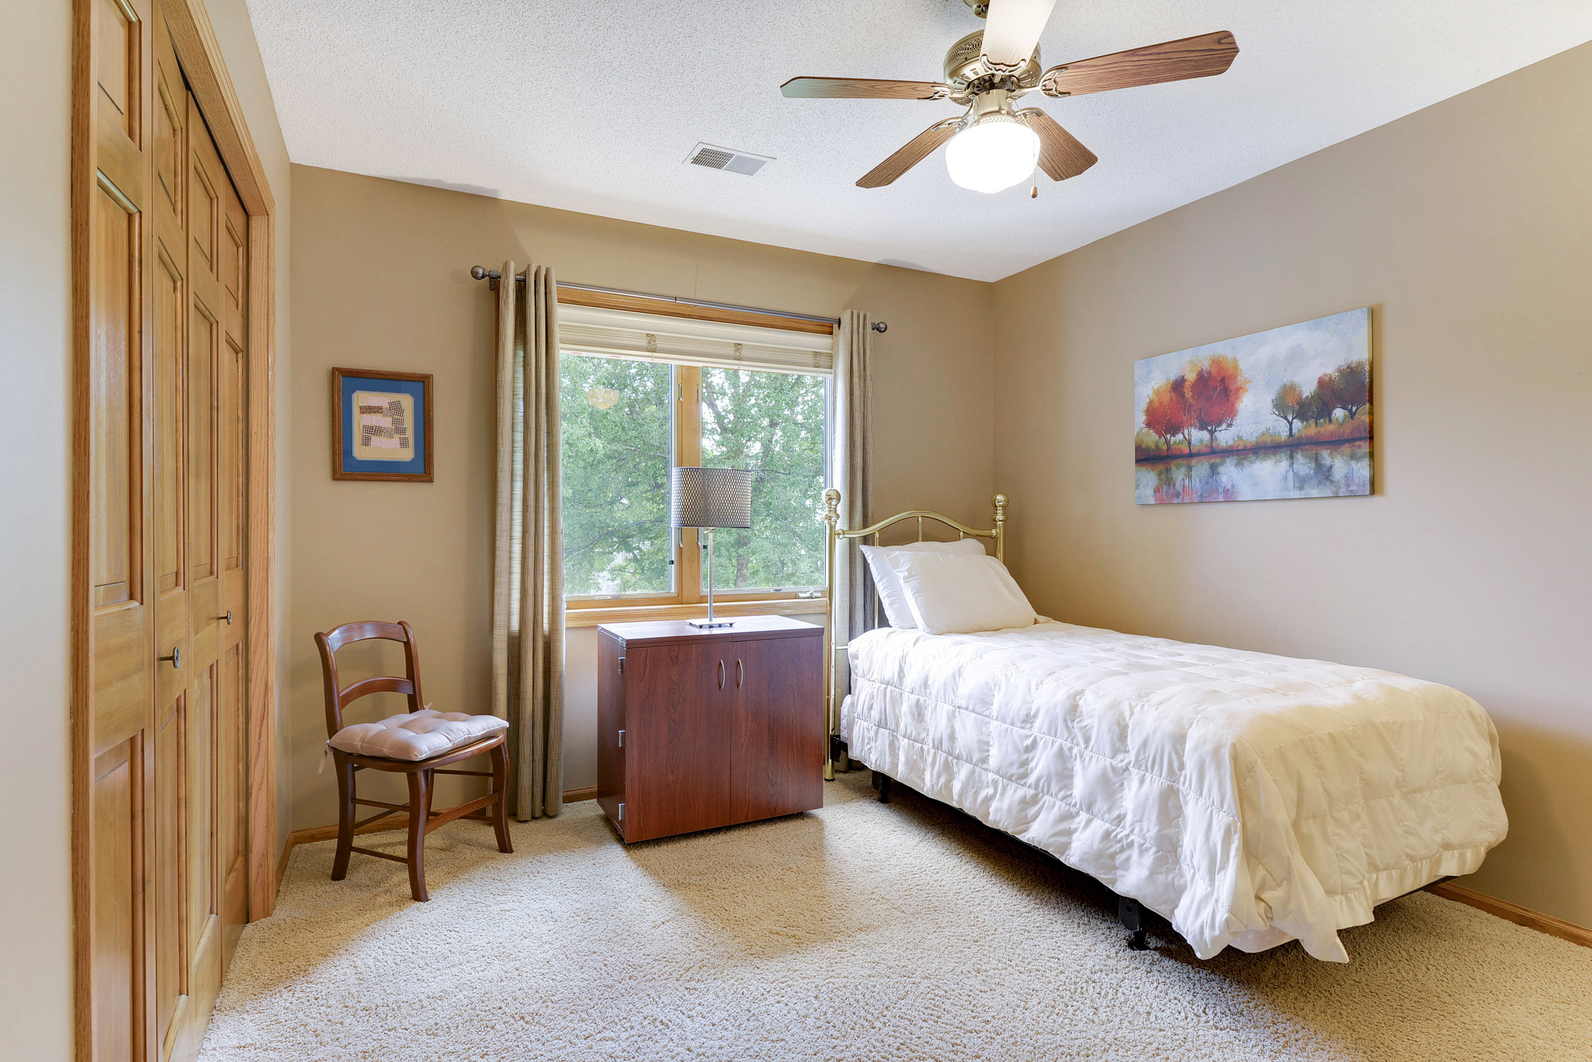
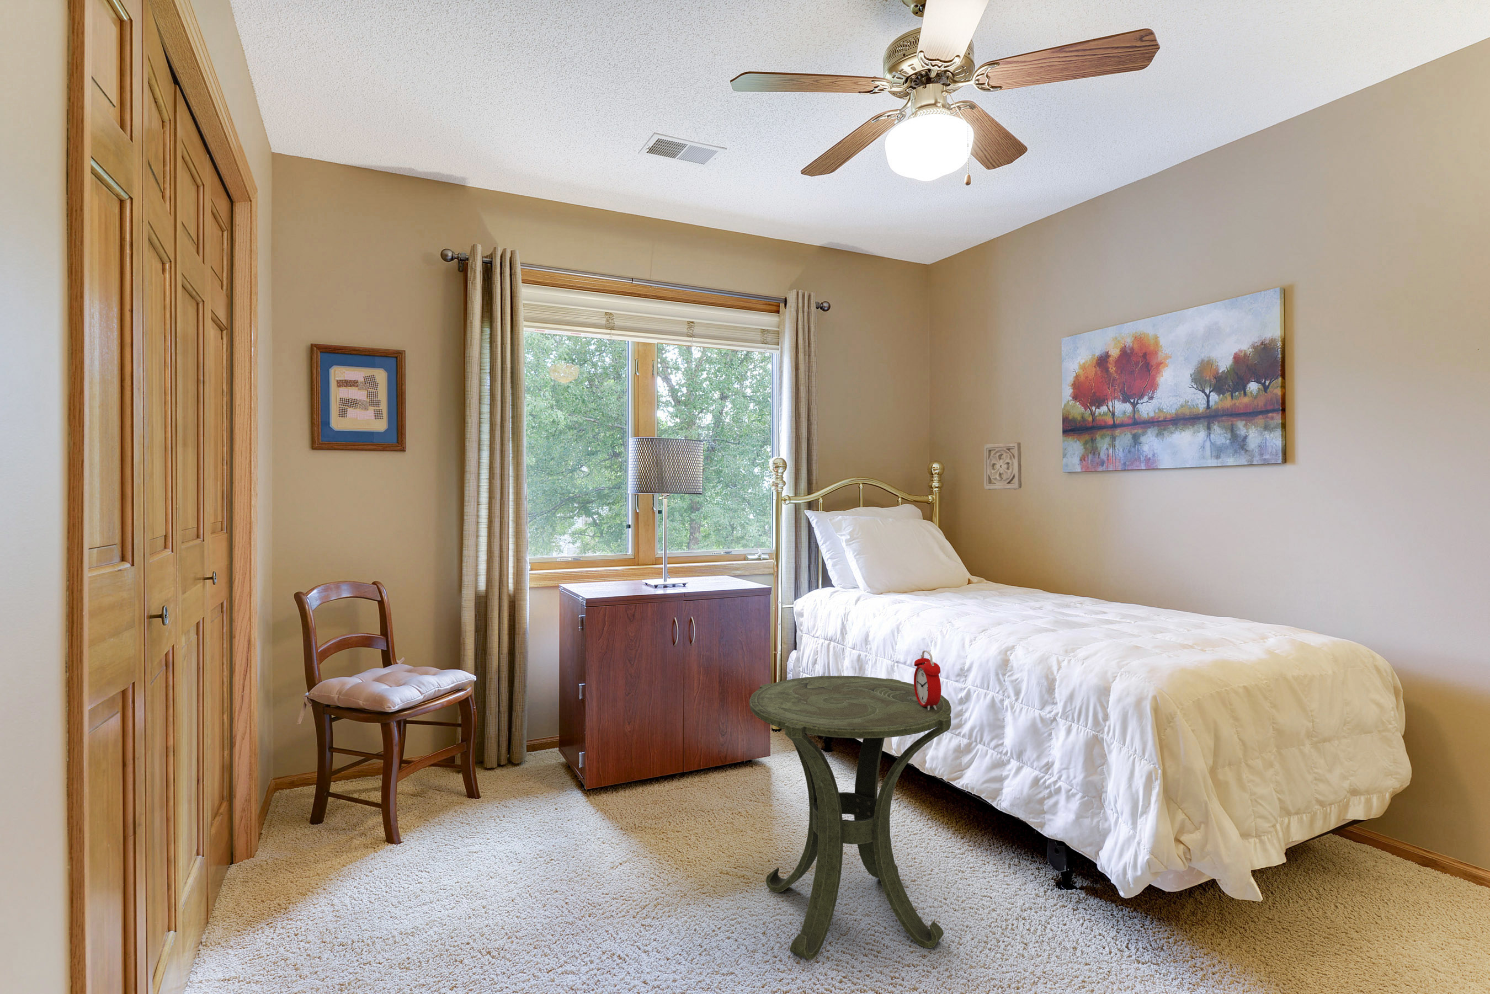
+ wall ornament (1002, 466)
+ alarm clock (926, 678)
+ side table (849, 805)
